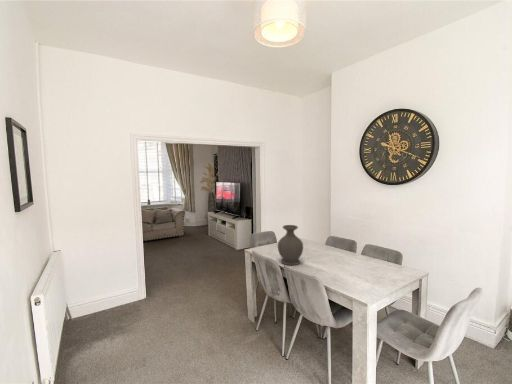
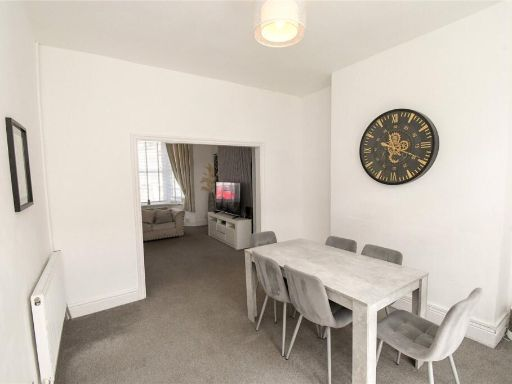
- vase (290, 244)
